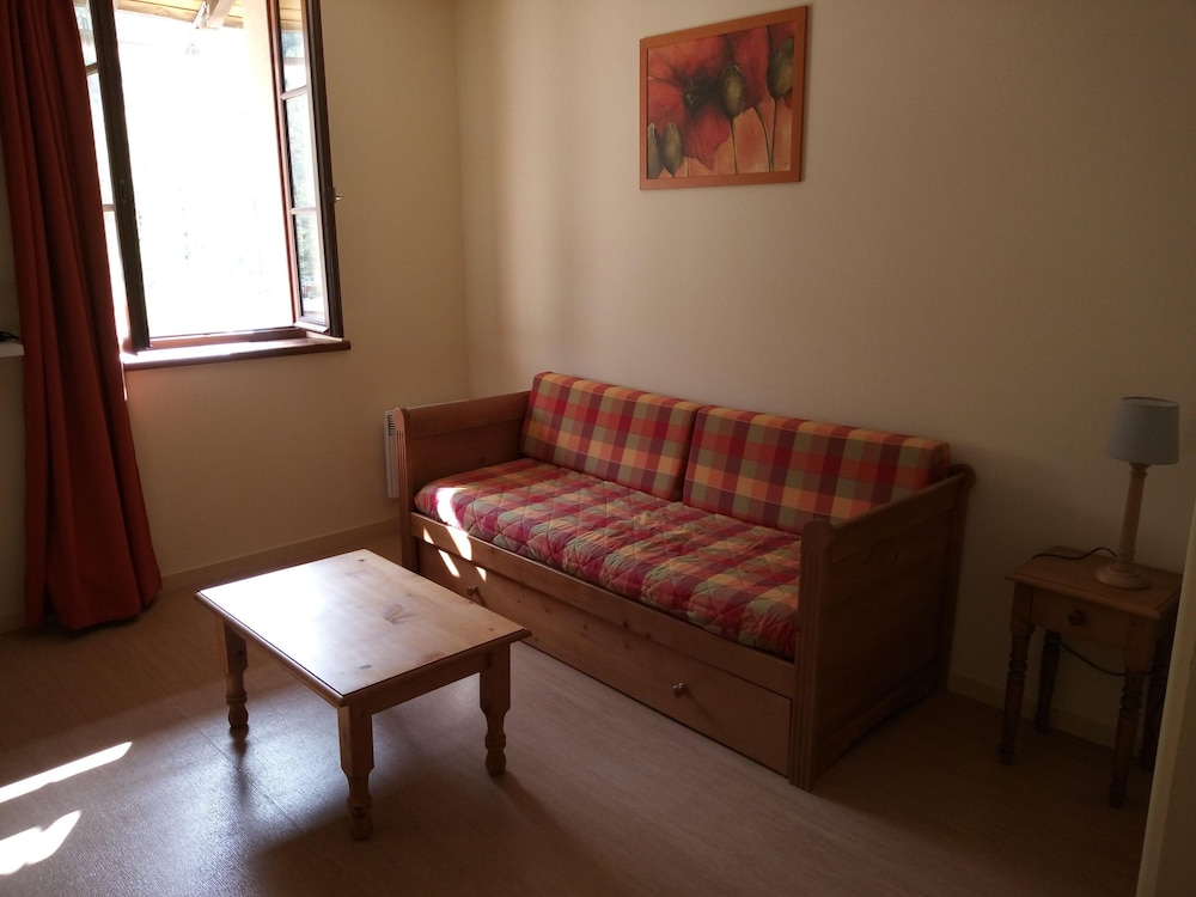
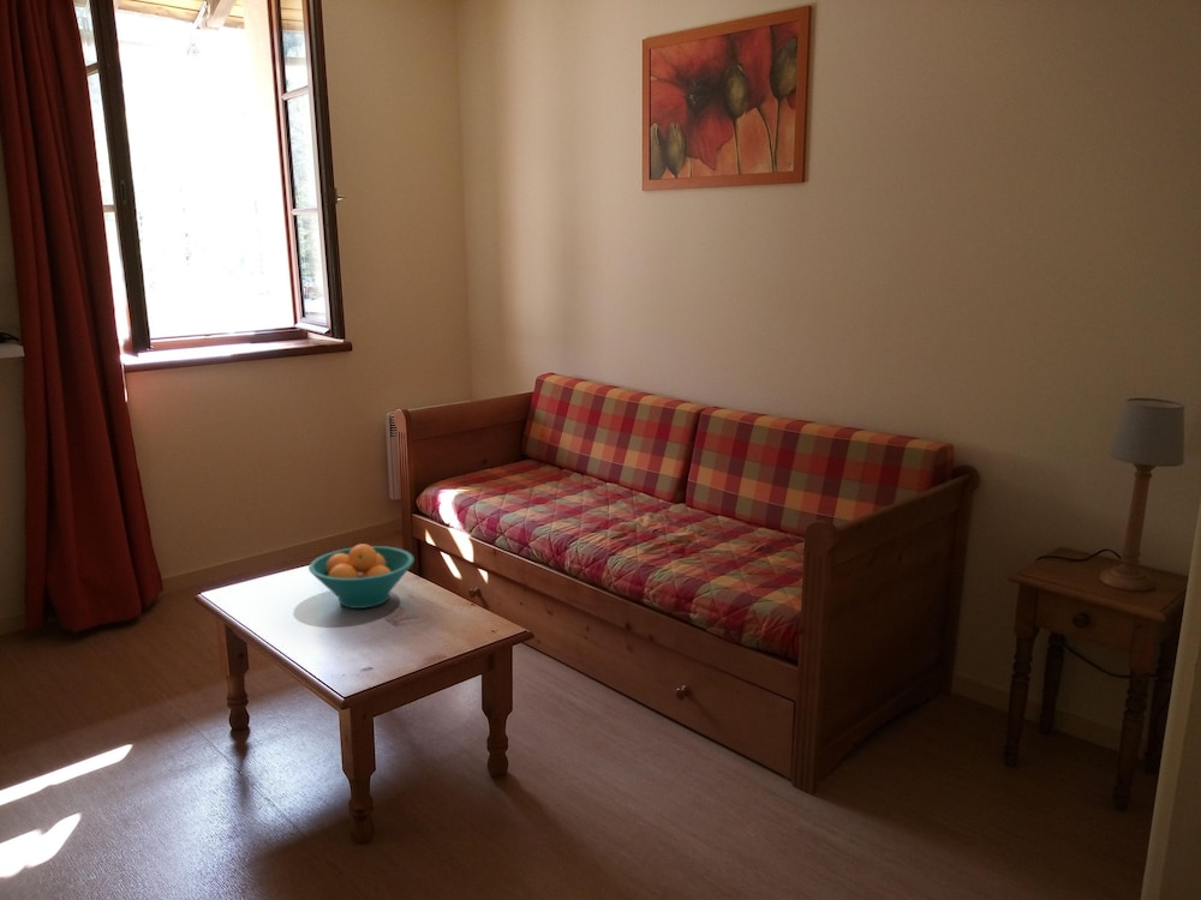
+ fruit bowl (363, 572)
